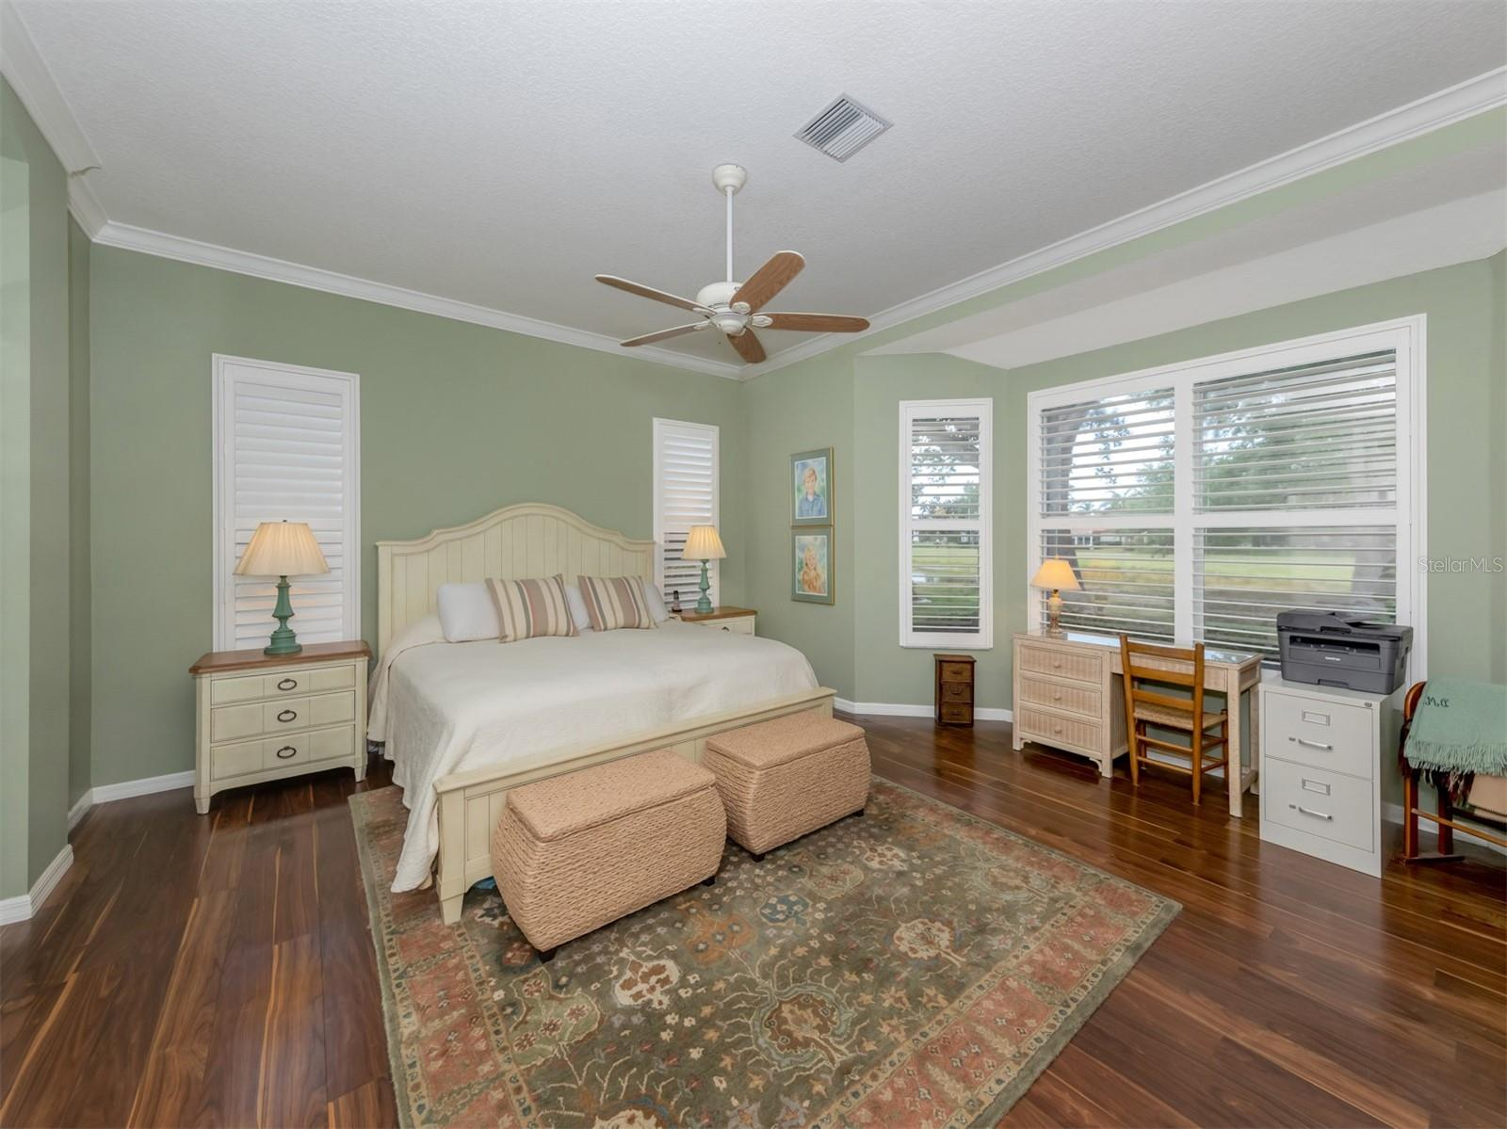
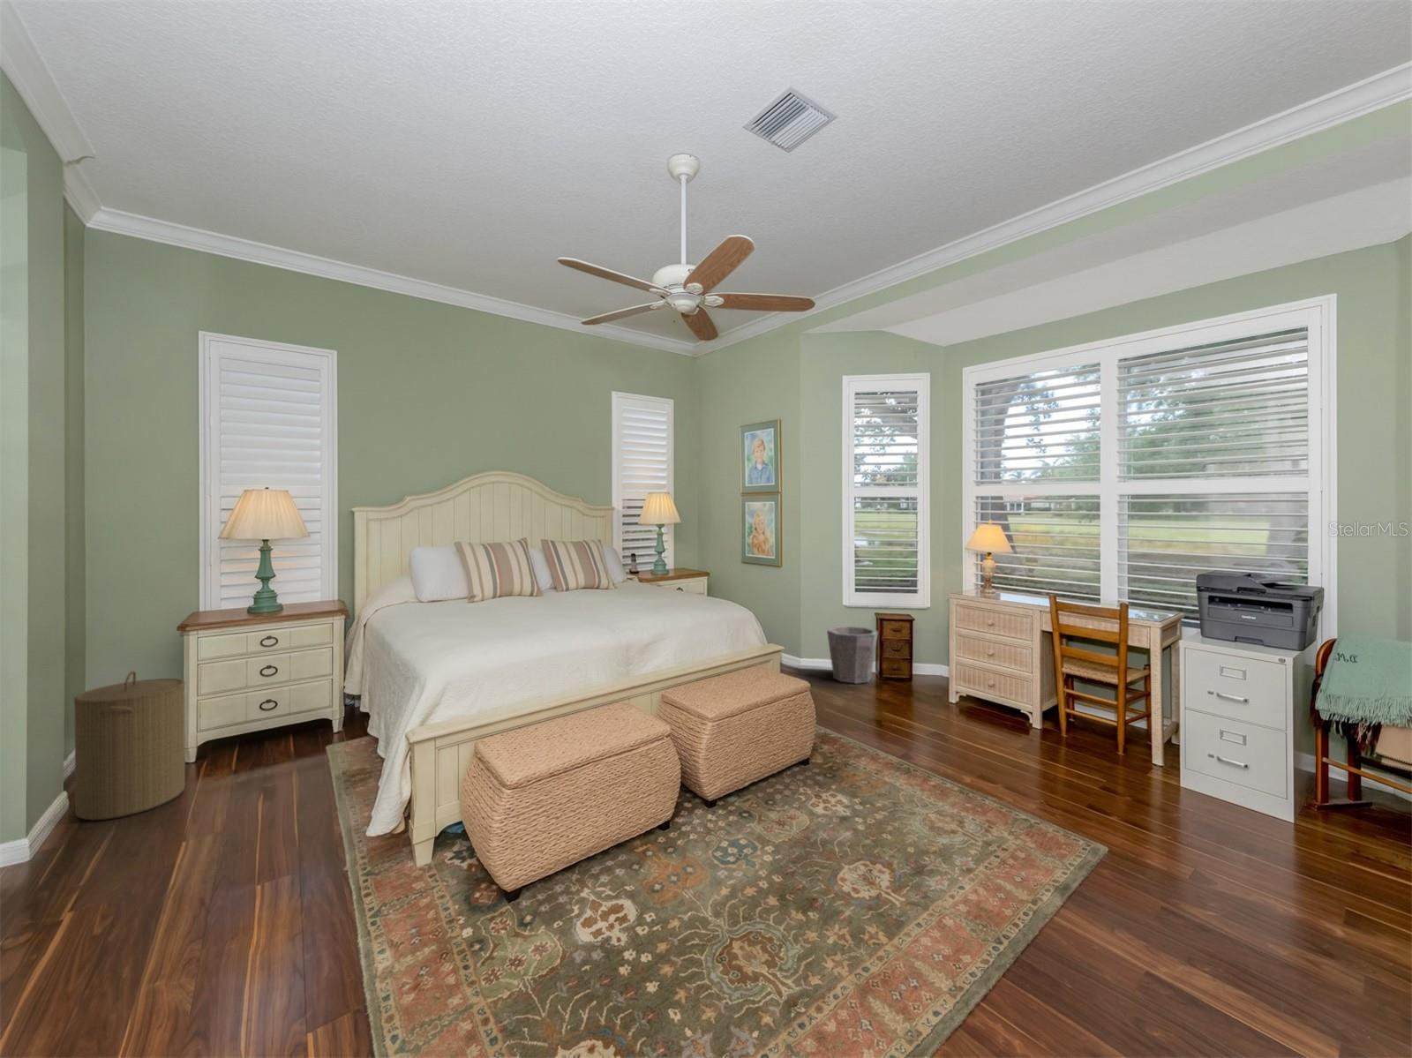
+ laundry hamper (132, 735)
+ waste bin (852, 653)
